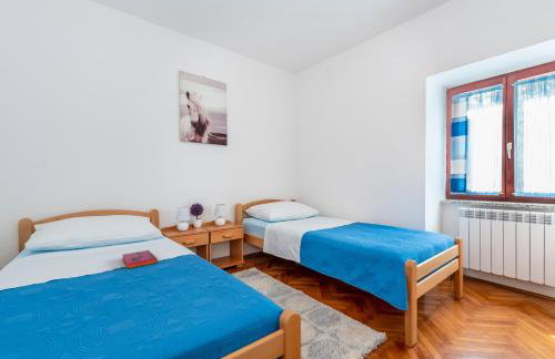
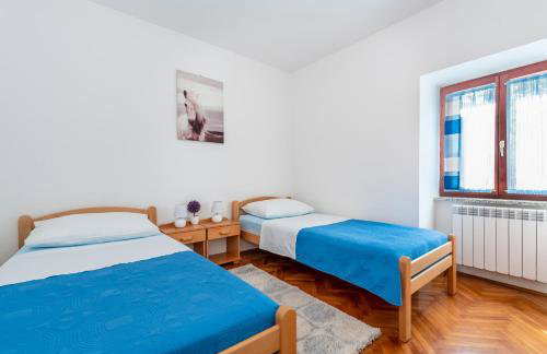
- hardback book (139, 258)
